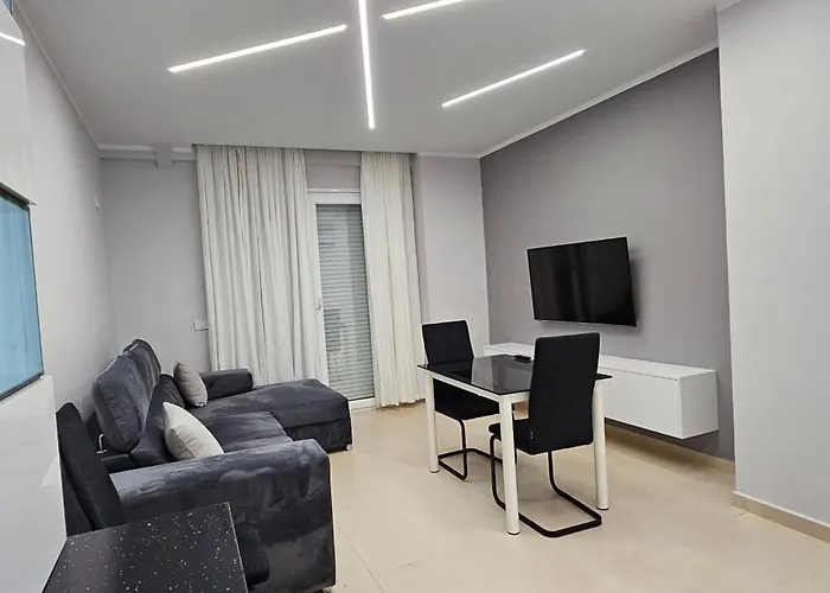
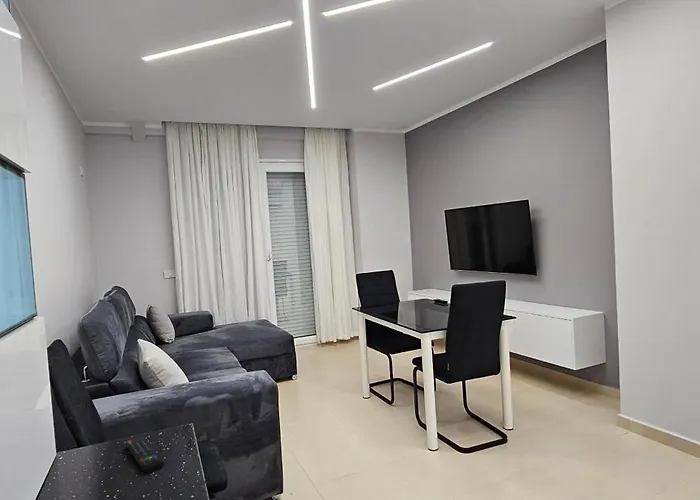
+ remote control (143, 453)
